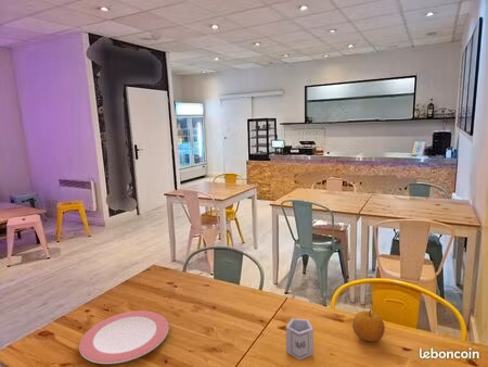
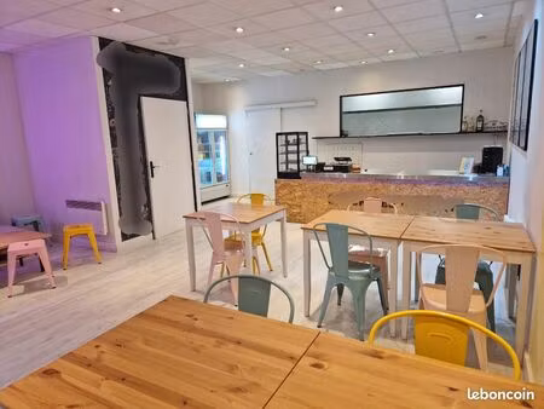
- cup (299, 336)
- fruit (368, 322)
- plate (126, 336)
